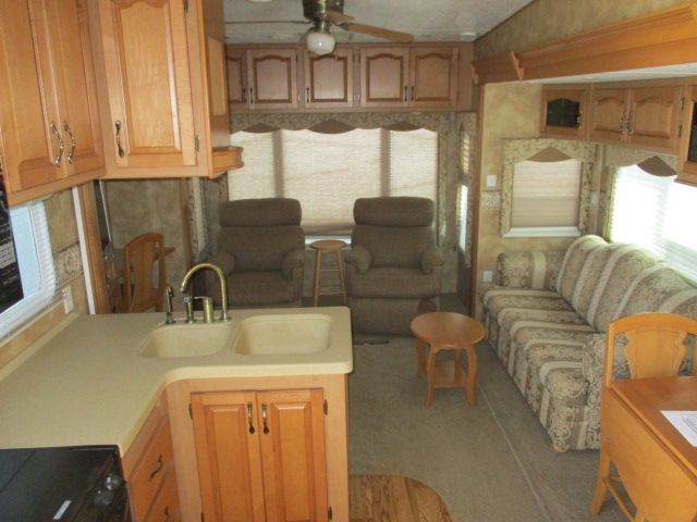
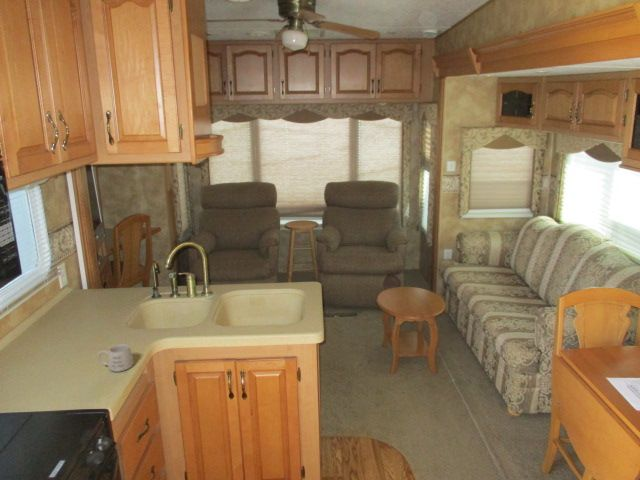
+ mug (115, 358)
